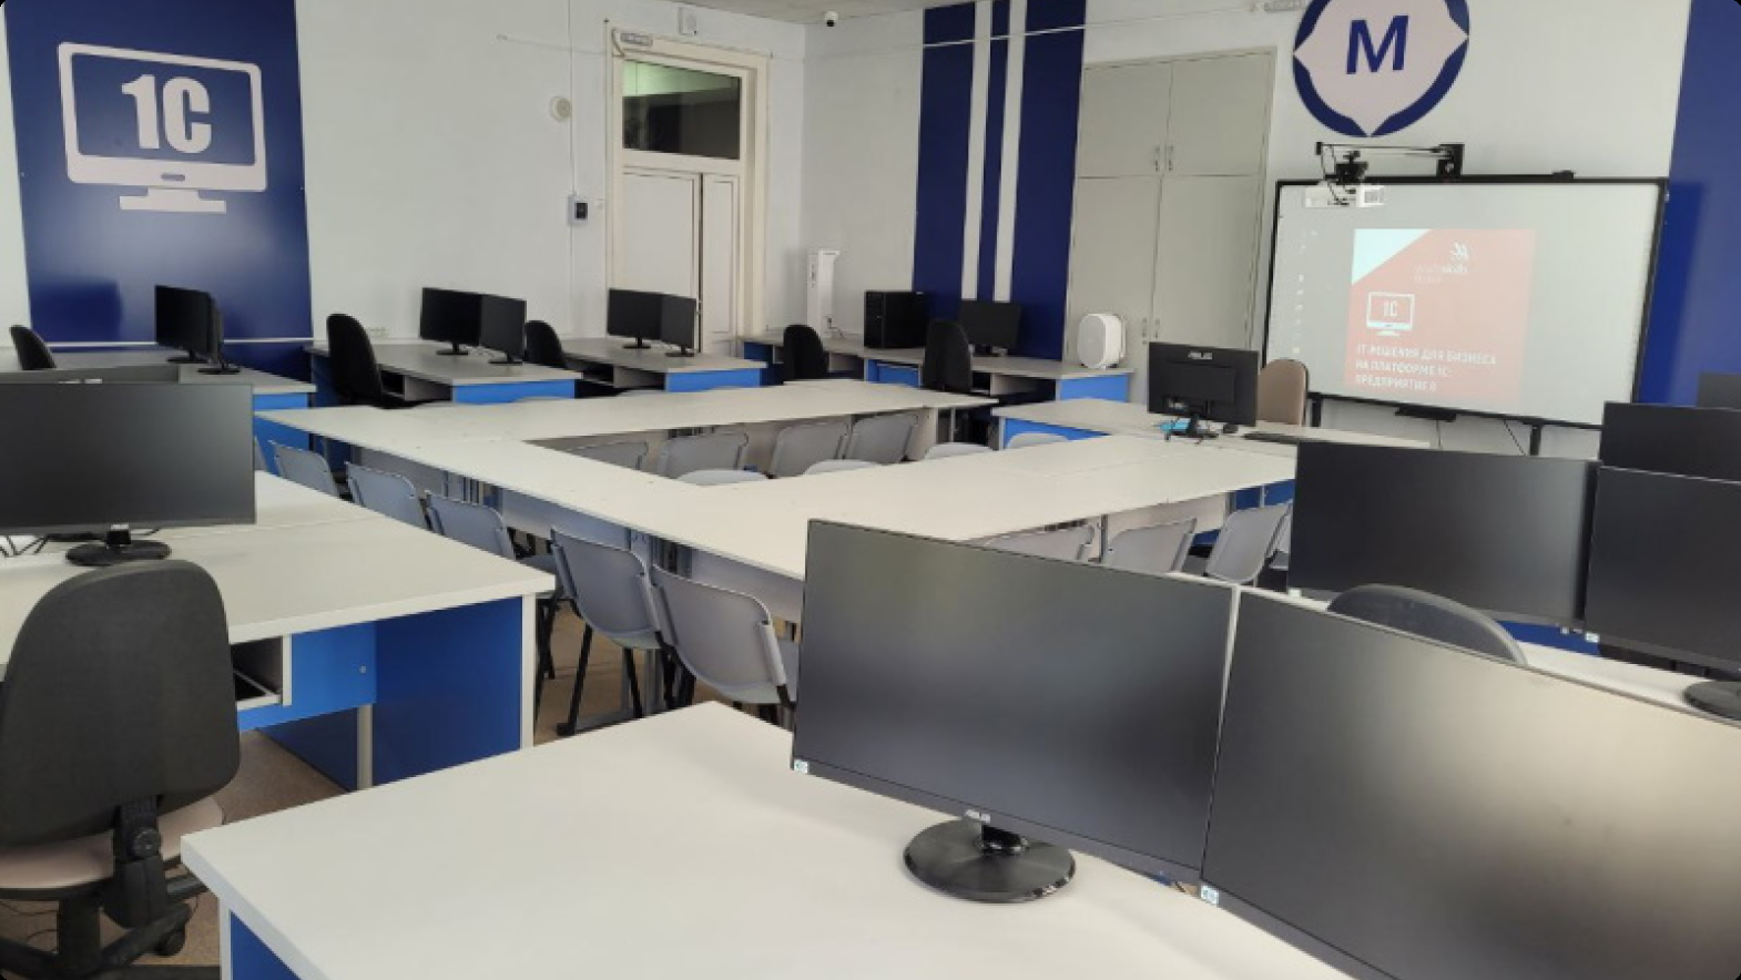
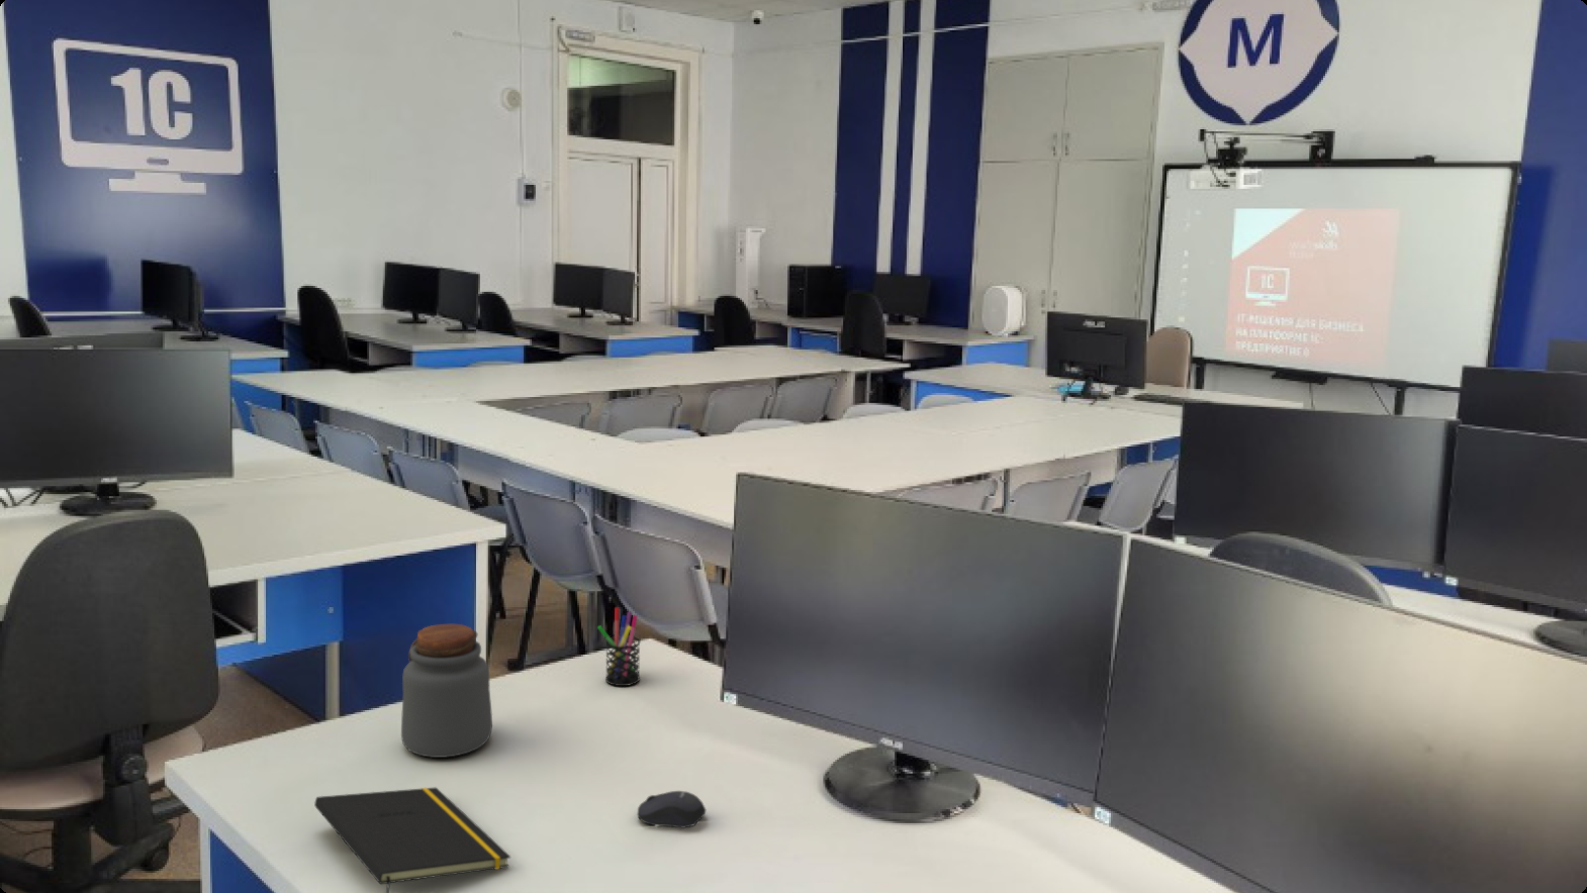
+ jar (446, 687)
+ computer mouse (671, 805)
+ notepad (411, 830)
+ pen holder (618, 646)
